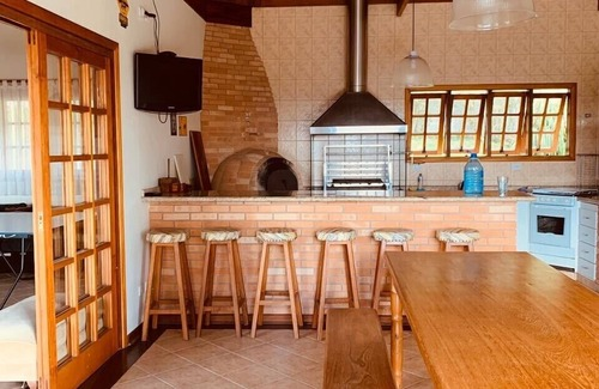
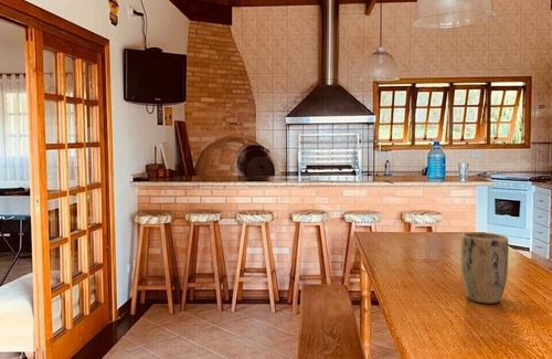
+ plant pot (484, 266)
